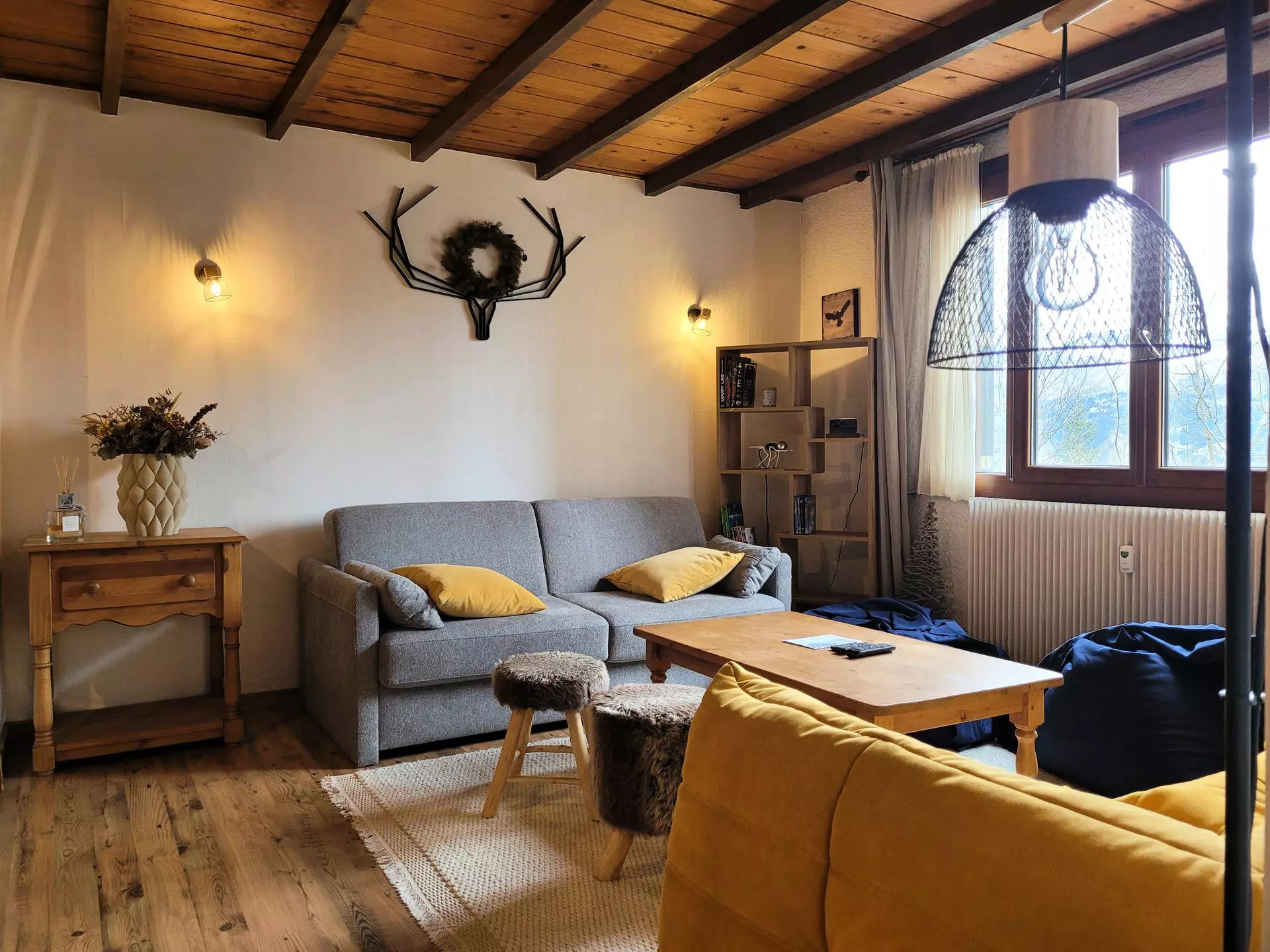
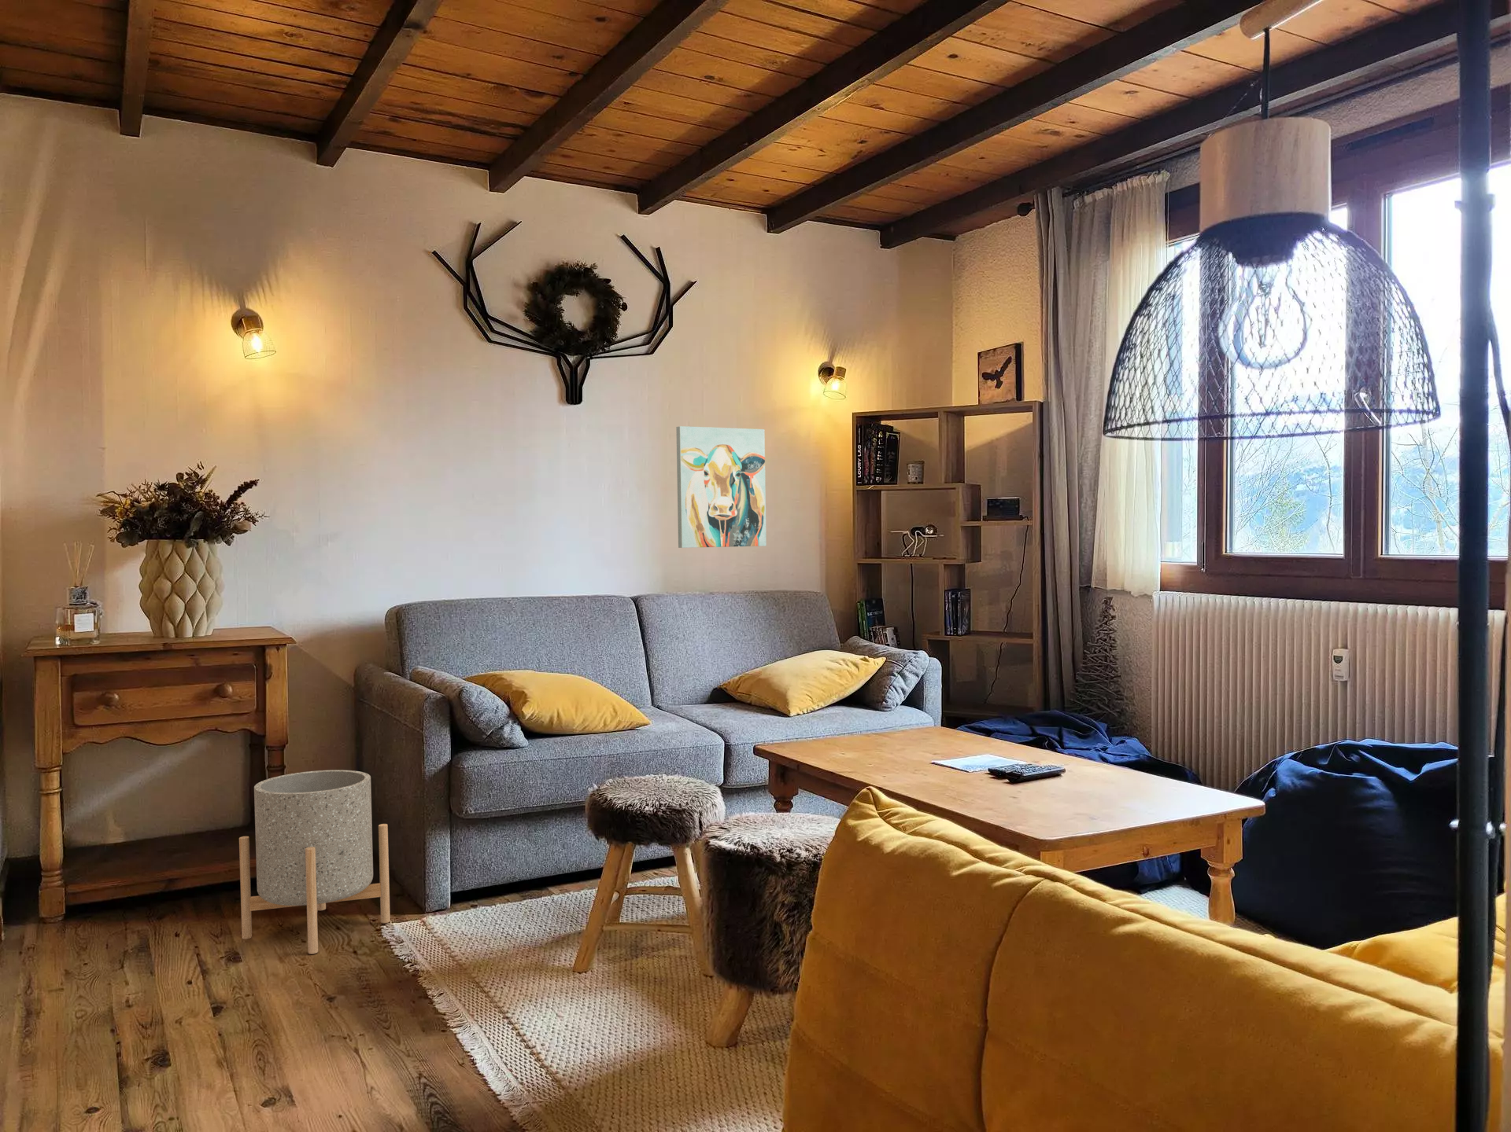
+ planter (315, 855)
+ wall art (722, 488)
